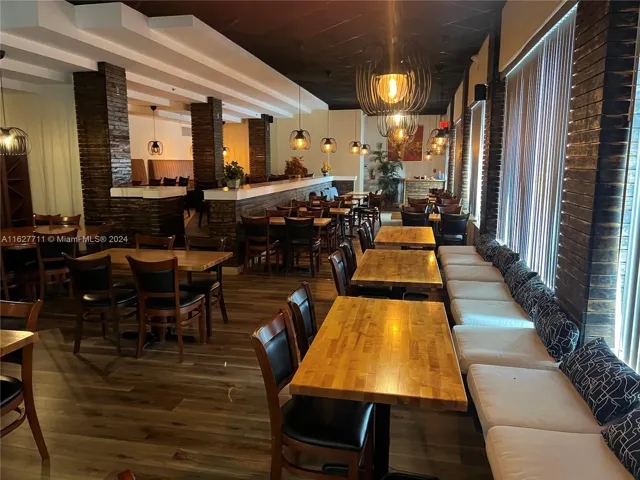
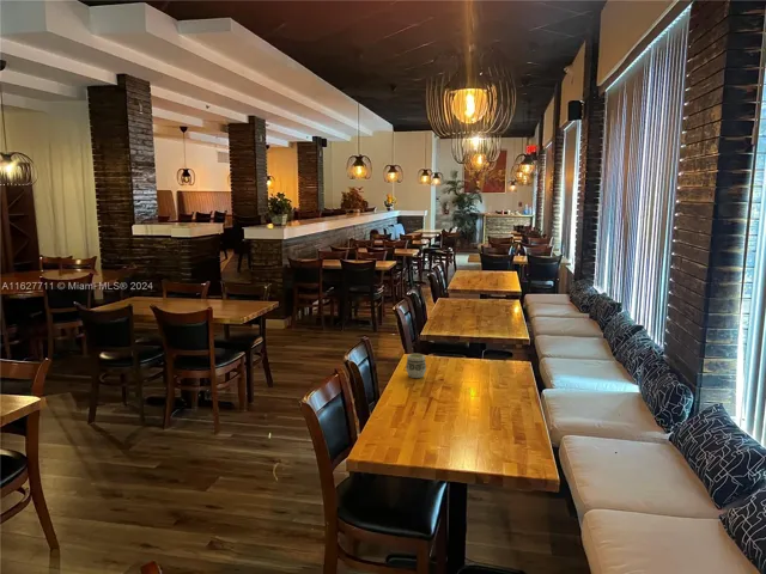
+ cup (415, 365)
